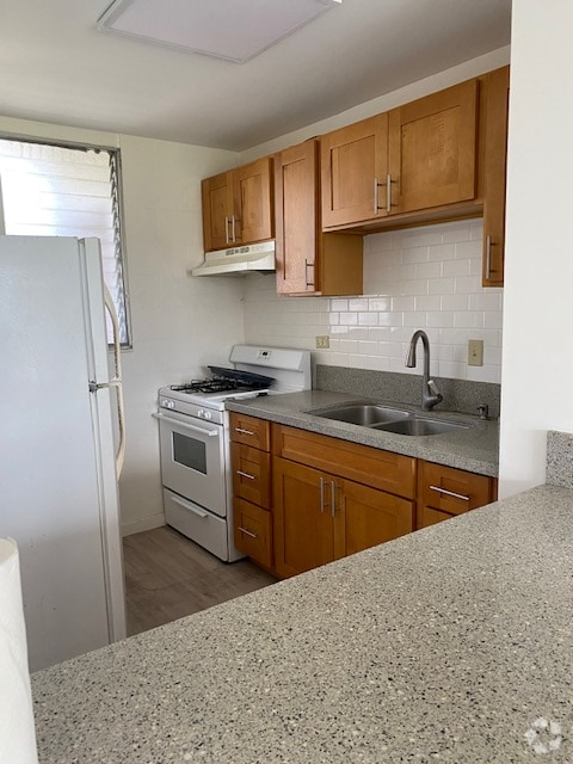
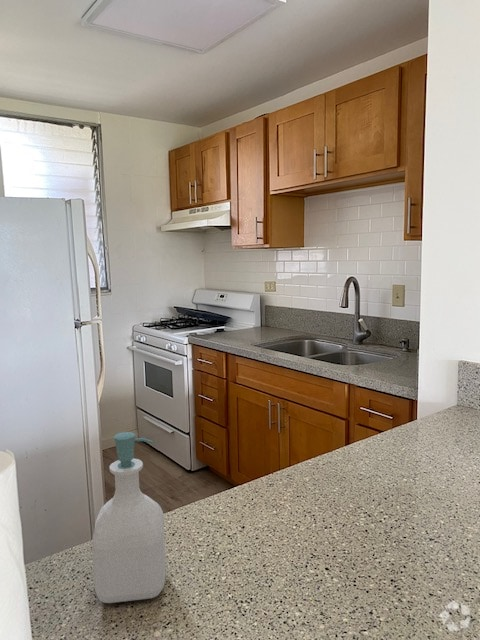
+ soap bottle (128, 510)
